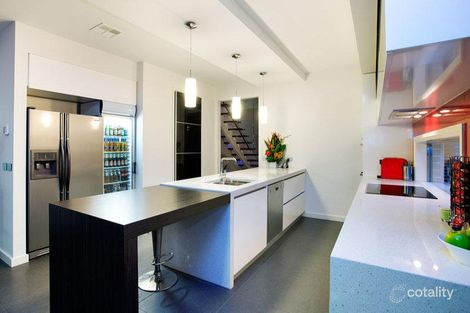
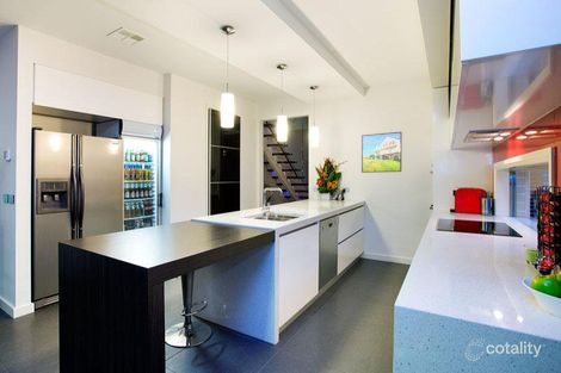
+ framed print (381, 153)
